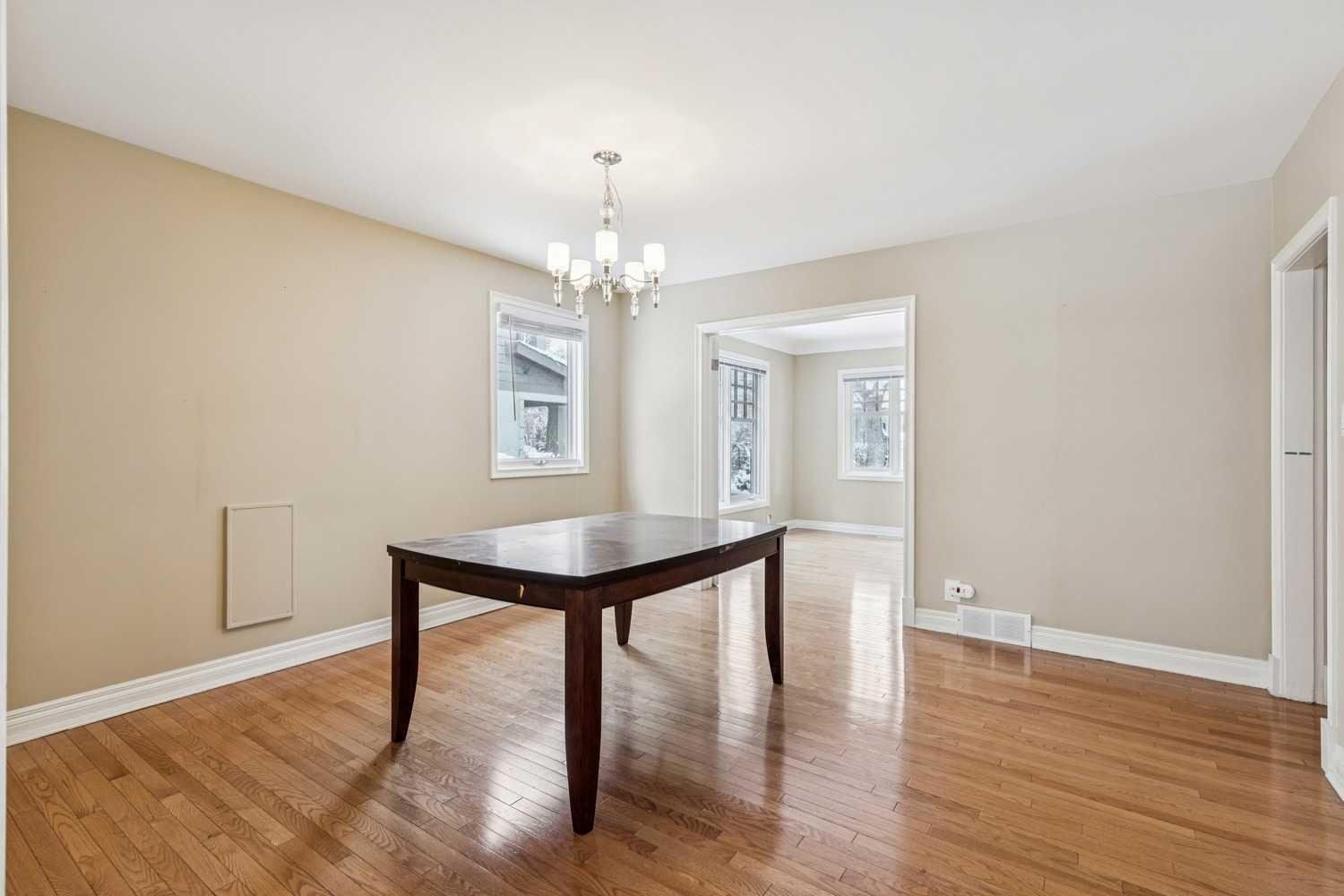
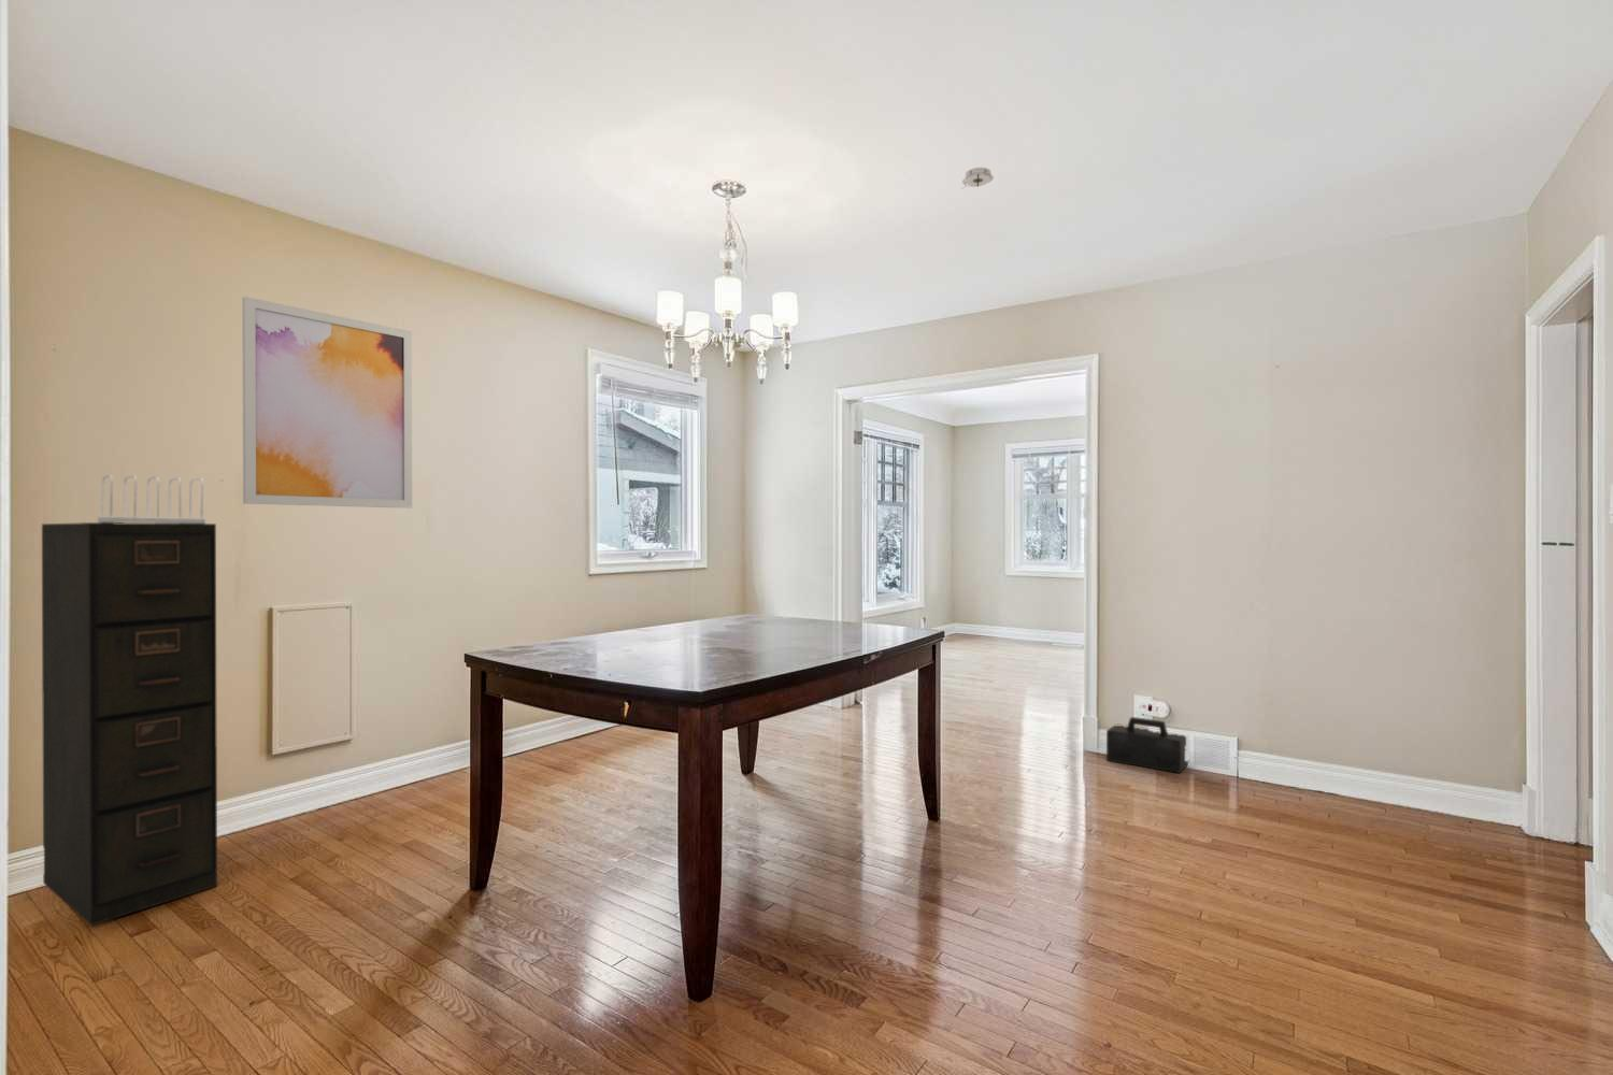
+ filing cabinet (130, 705)
+ smoke detector (977, 176)
+ file sorter (149, 499)
+ wall art (334, 410)
+ speaker (1146, 740)
